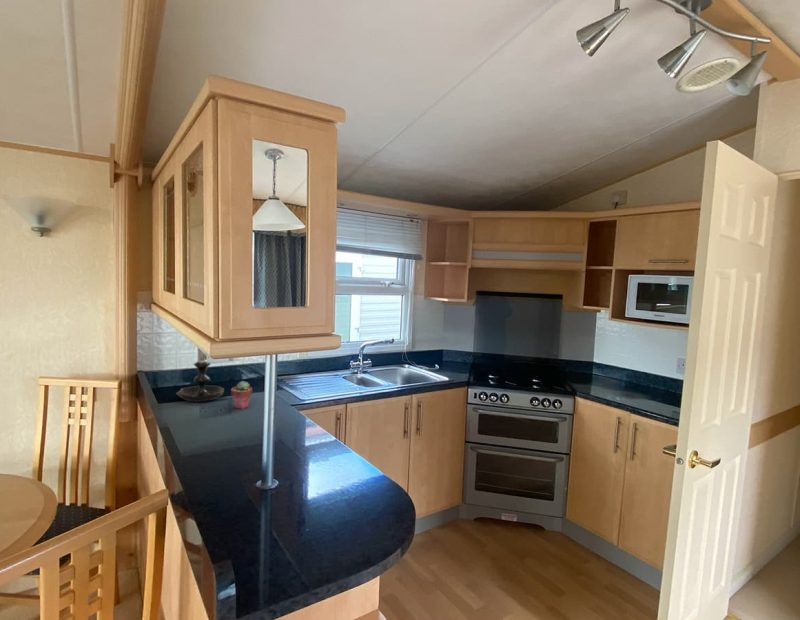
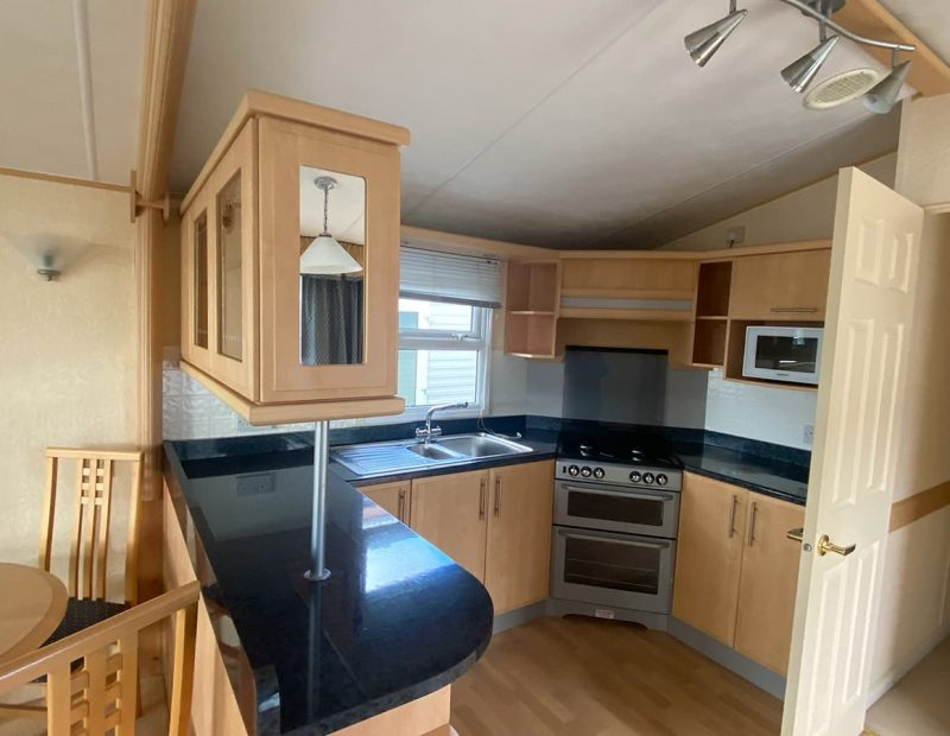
- potted succulent (241, 393)
- candle holder (200, 367)
